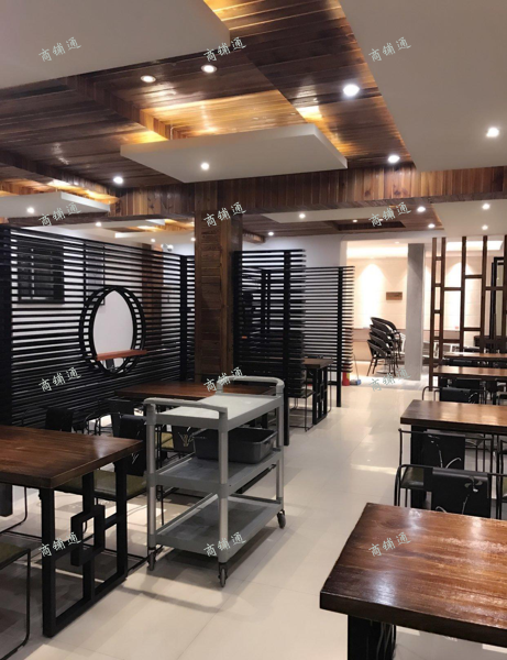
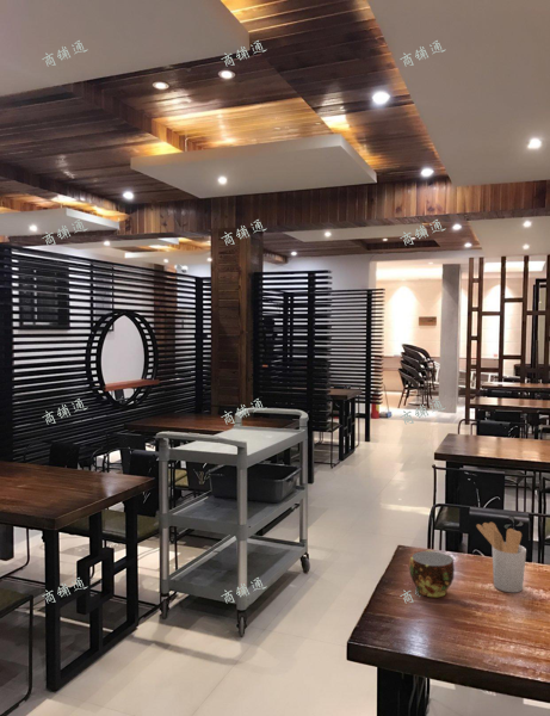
+ utensil holder (501, 555)
+ cup (433, 575)
